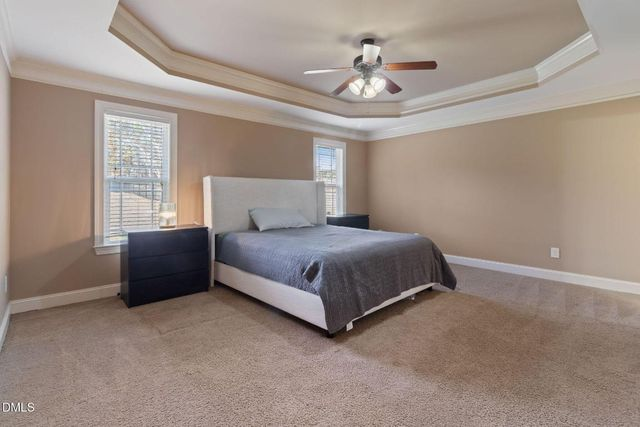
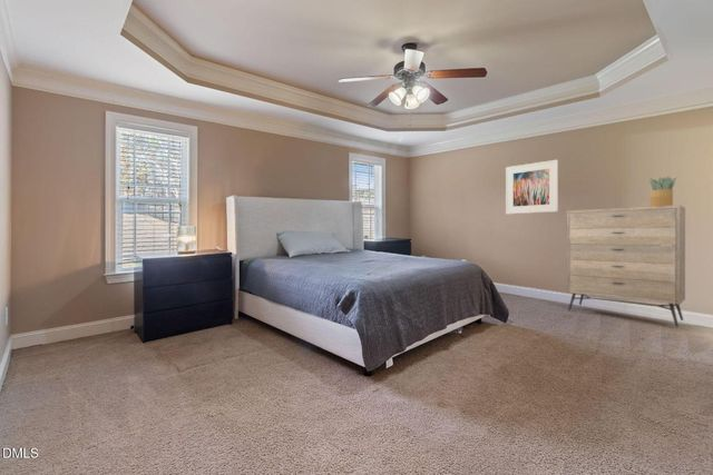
+ potted plant (663, 191)
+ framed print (530, 188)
+ dresser (622, 261)
